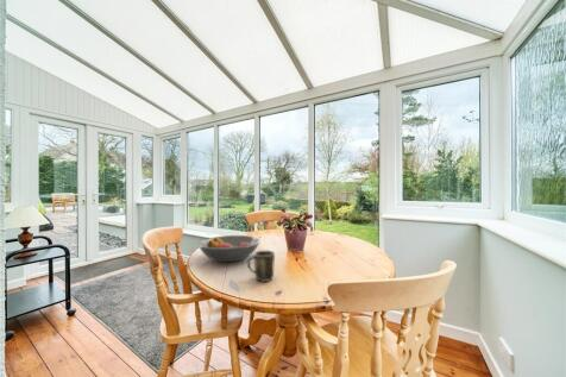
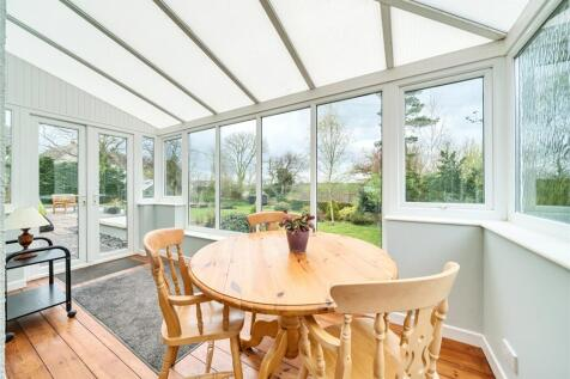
- mug (260, 265)
- fruit bowl (229, 247)
